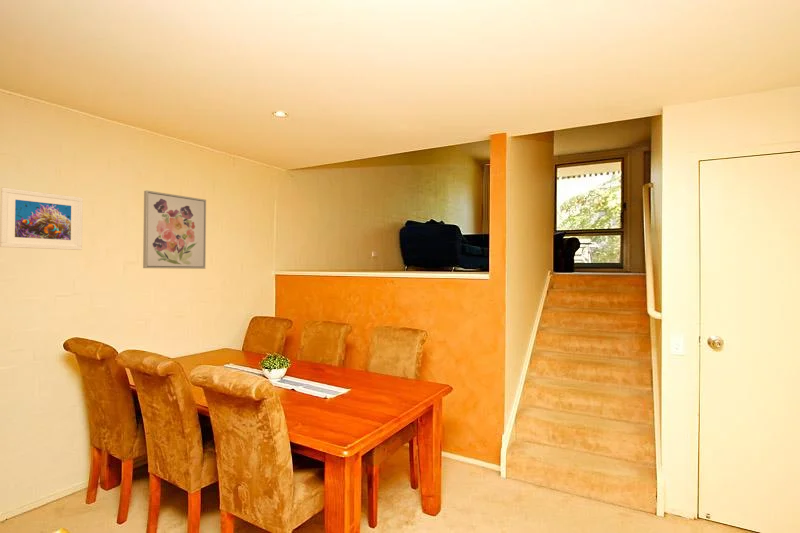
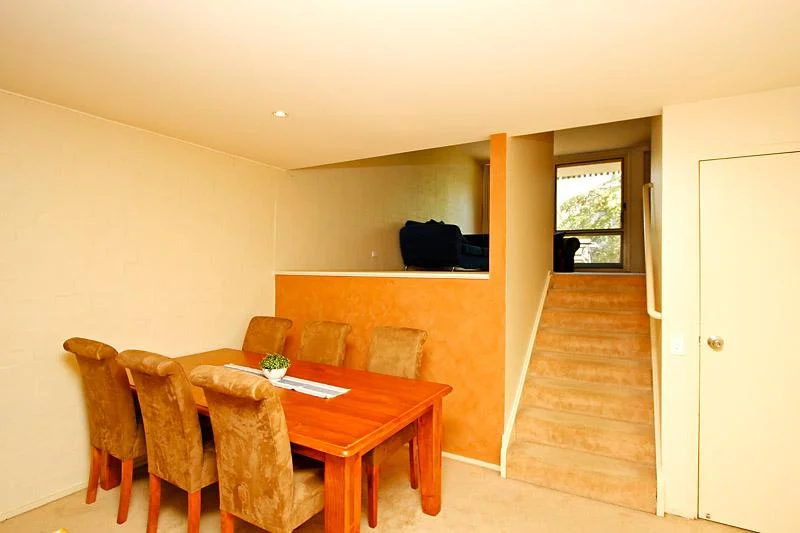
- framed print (43, 220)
- wall art (176, 232)
